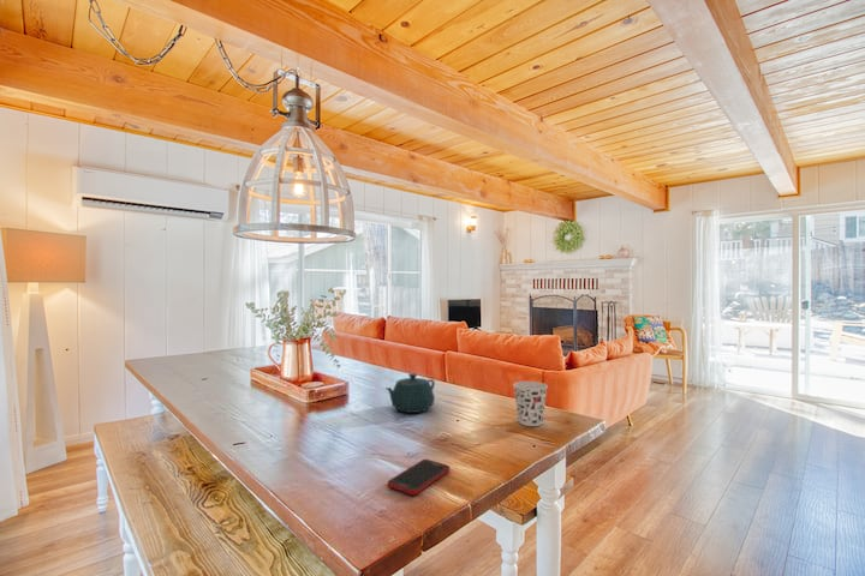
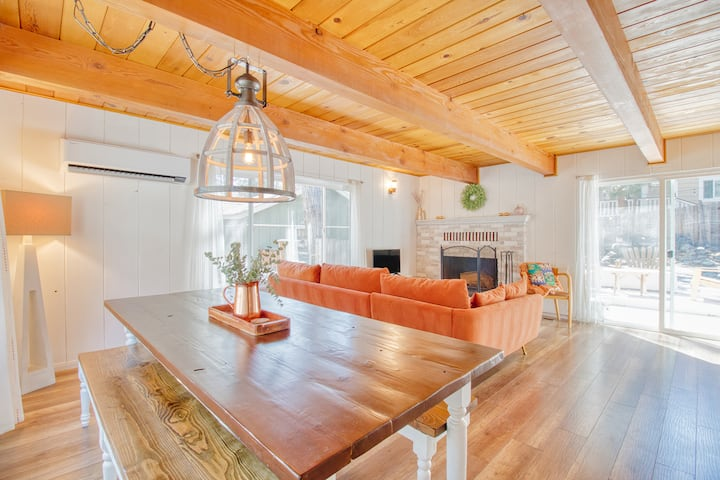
- cell phone (419, 475)
- cup (530, 403)
- teapot (411, 391)
